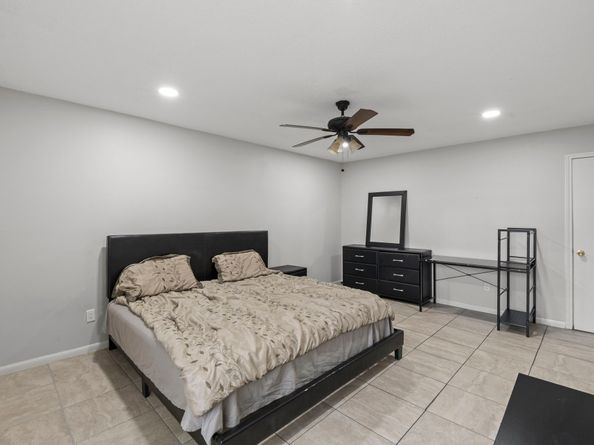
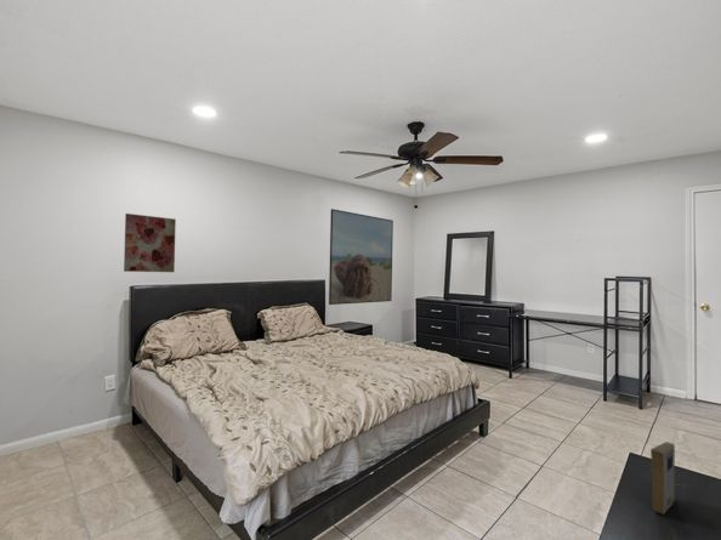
+ wall art (151, 244)
+ book (664, 476)
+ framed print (363, 258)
